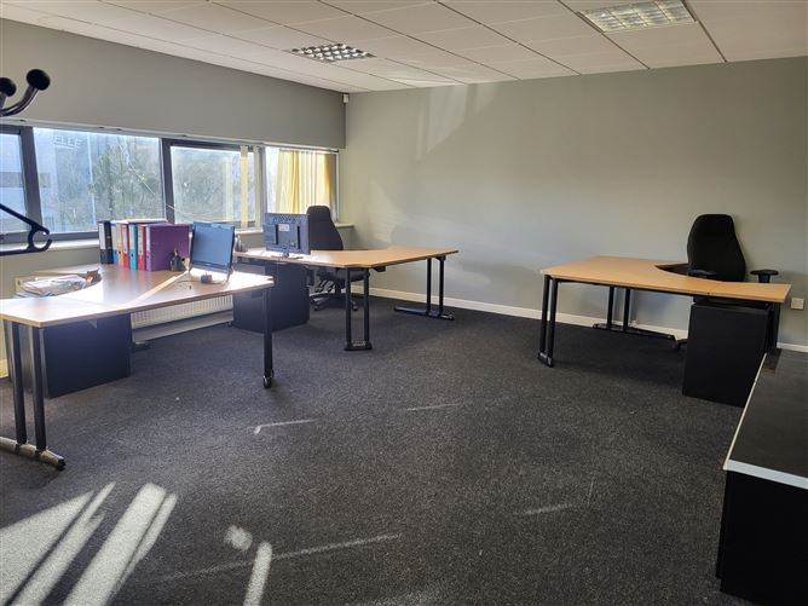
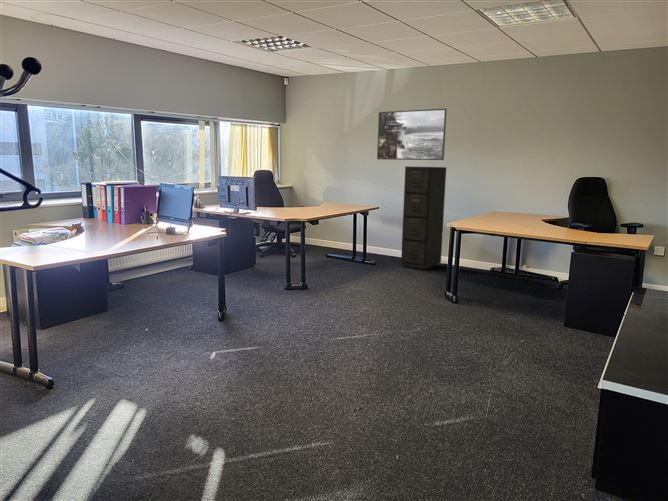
+ filing cabinet (423, 216)
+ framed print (410, 135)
